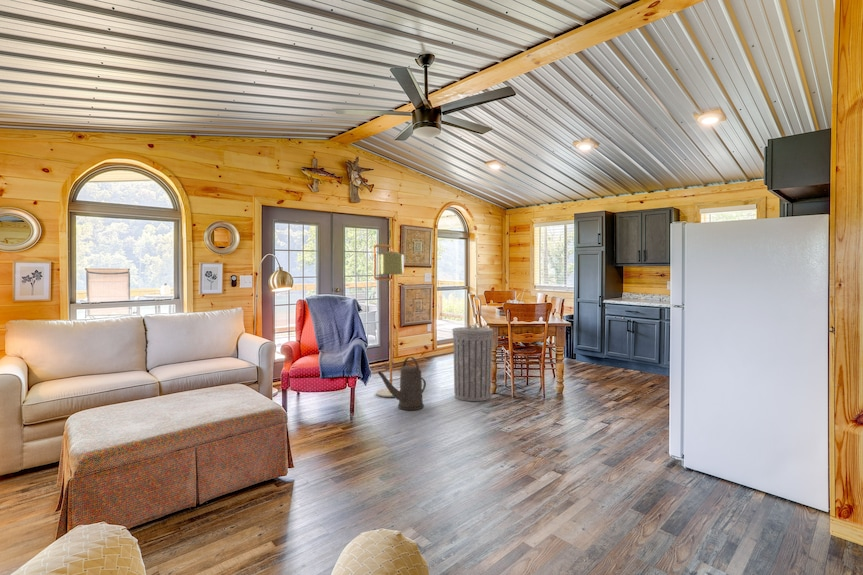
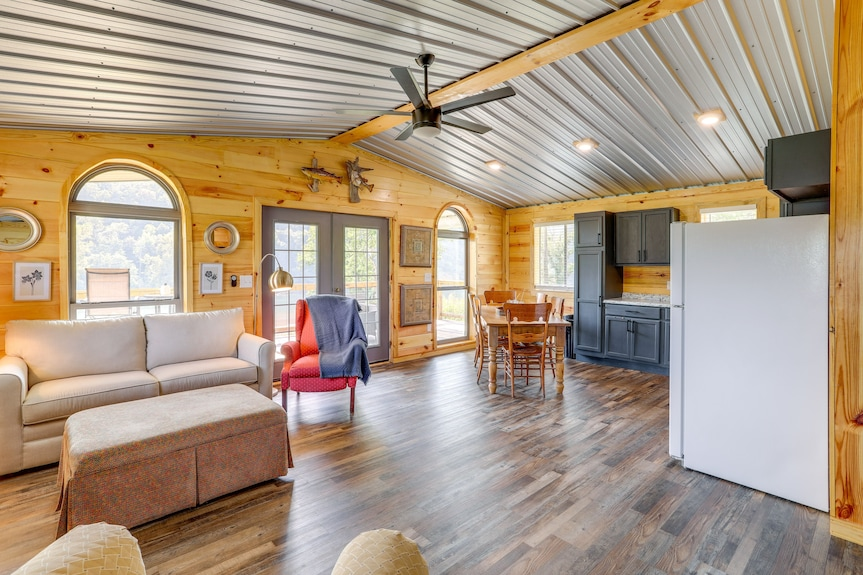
- watering can (403, 383)
- trash can (472, 360)
- floor lamp (390, 319)
